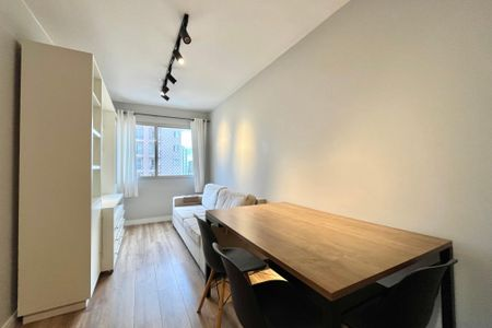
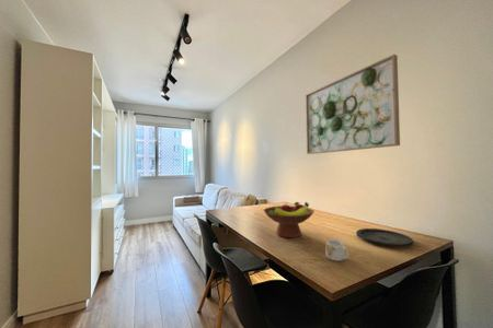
+ plate (382, 237)
+ mug (337, 250)
+ fruit bowl (288, 218)
+ wall art (342, 114)
